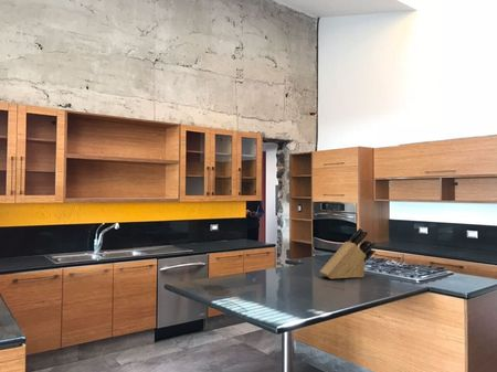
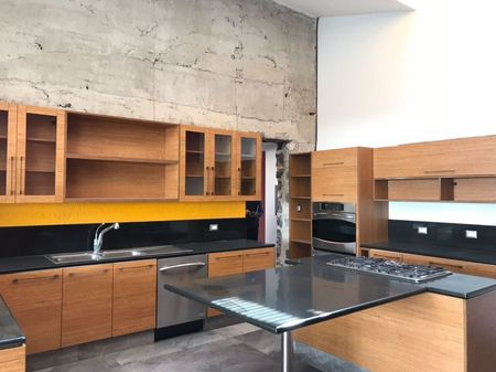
- knife block (348, 252)
